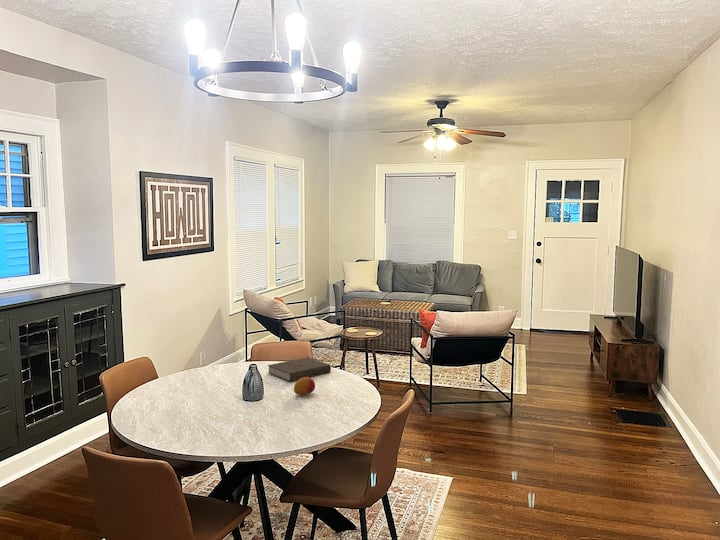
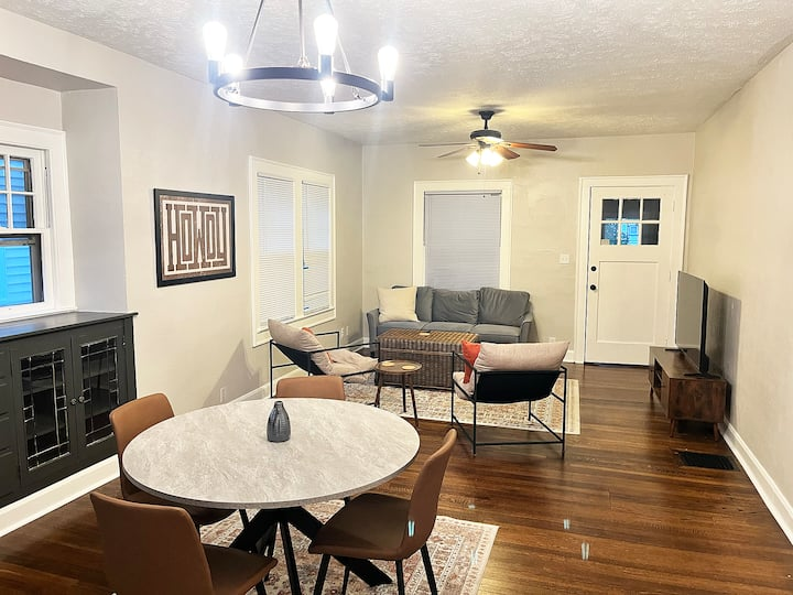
- book (299, 368)
- fruit (304, 385)
